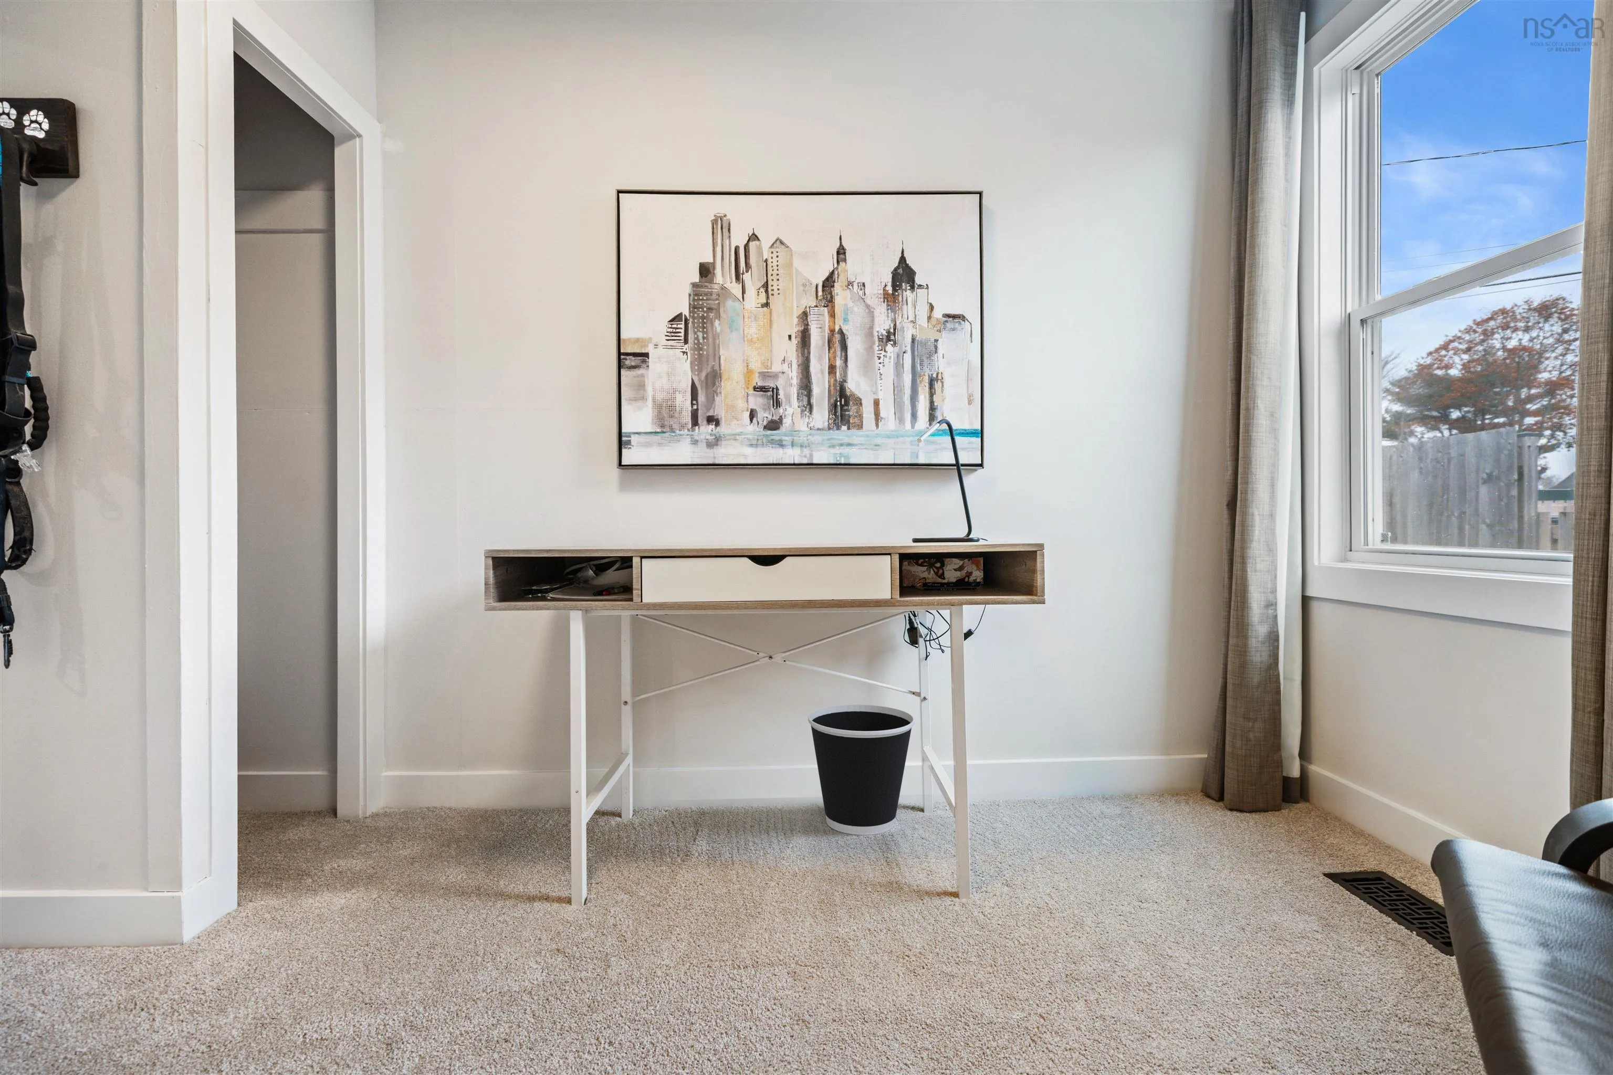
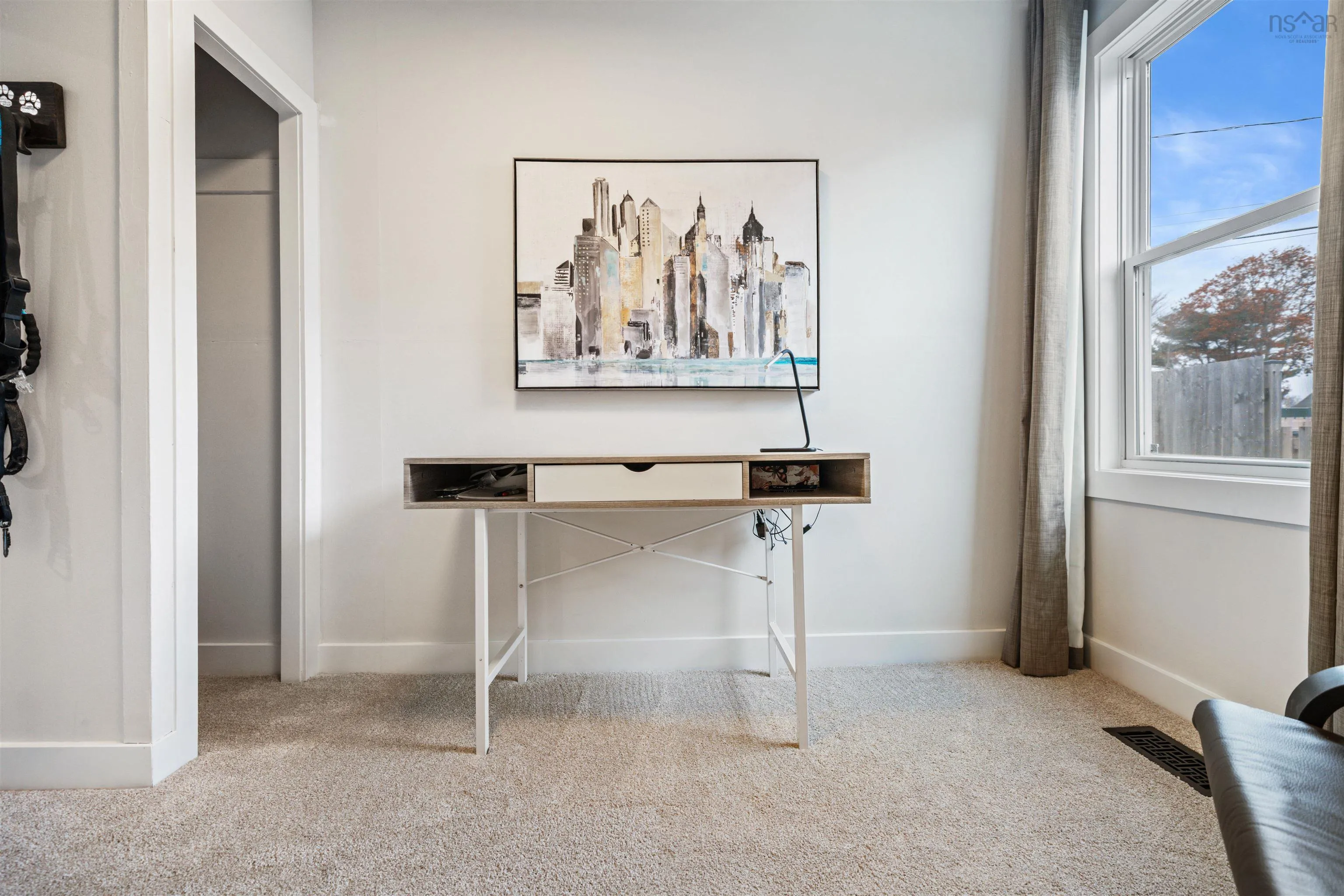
- wastebasket (861, 769)
